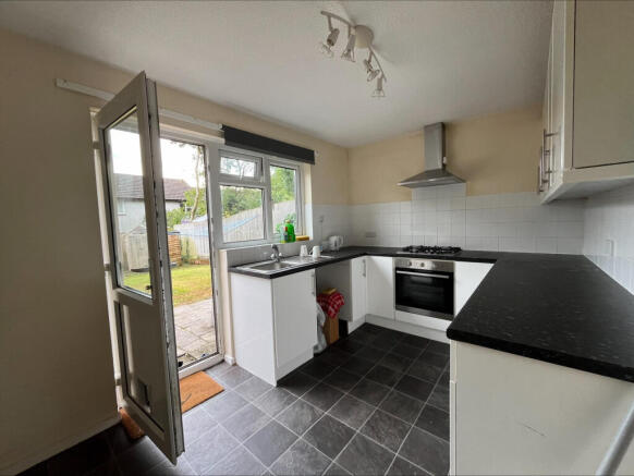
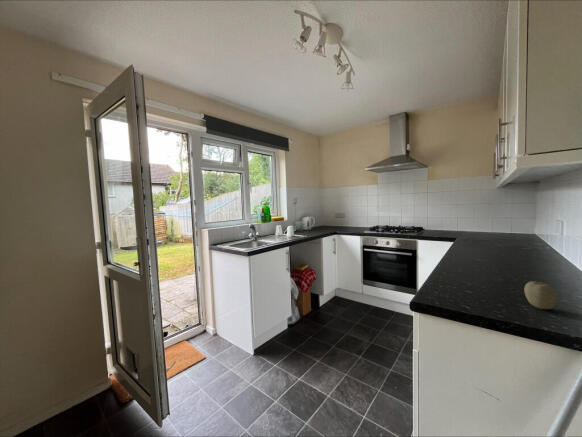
+ fruit (539, 295)
